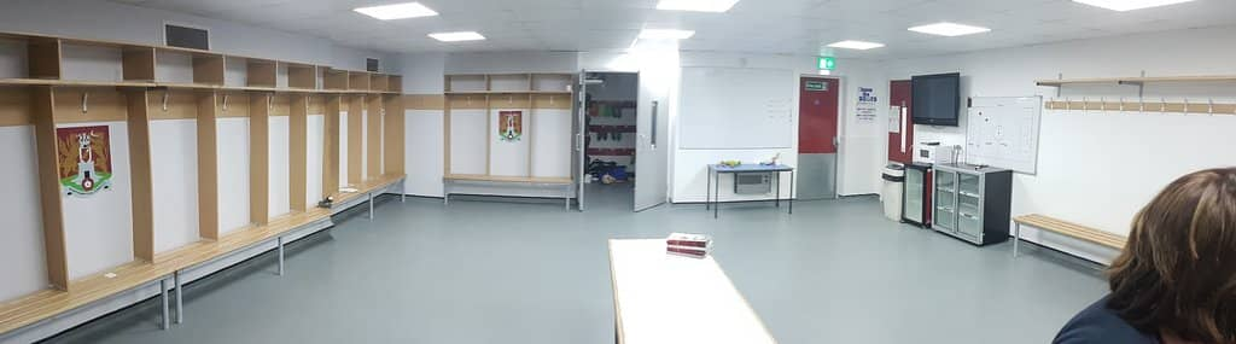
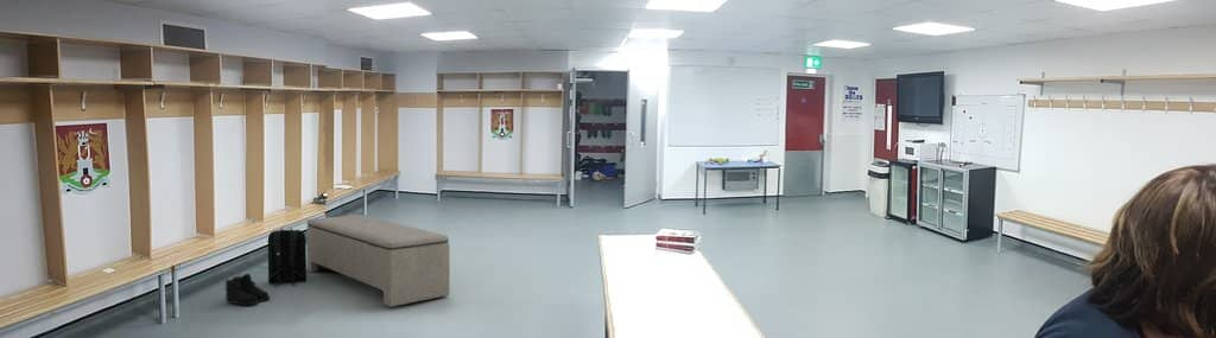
+ boots (247, 288)
+ backpack (286, 254)
+ bench (373, 254)
